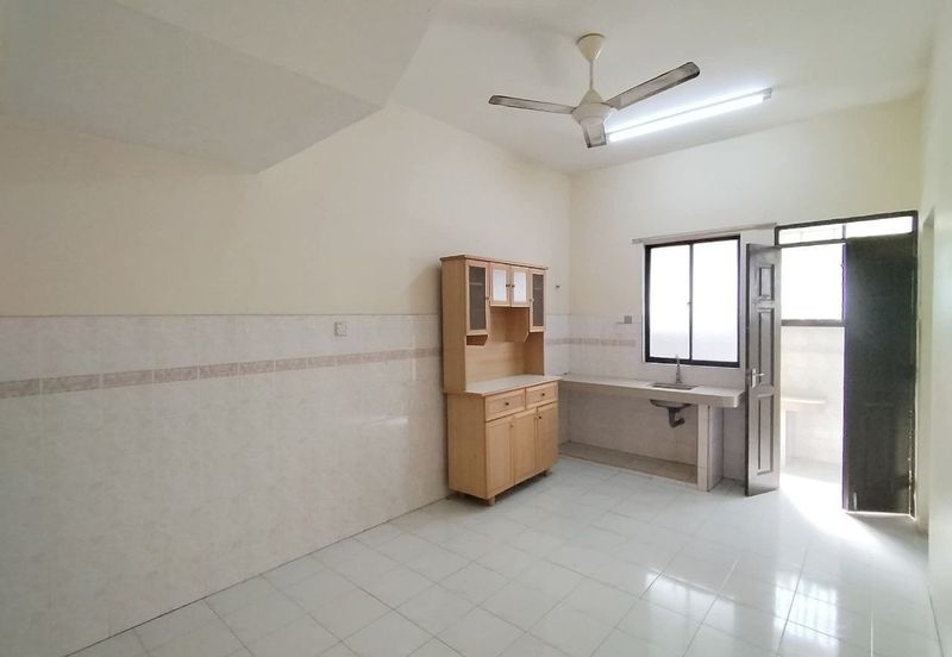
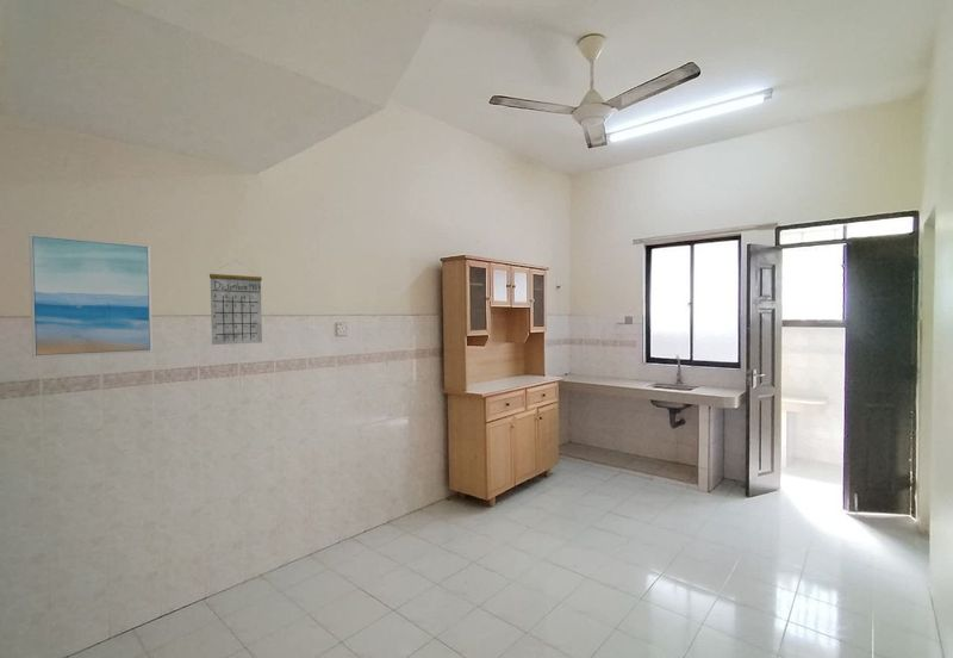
+ wall art (94, 297)
+ calendar (237, 300)
